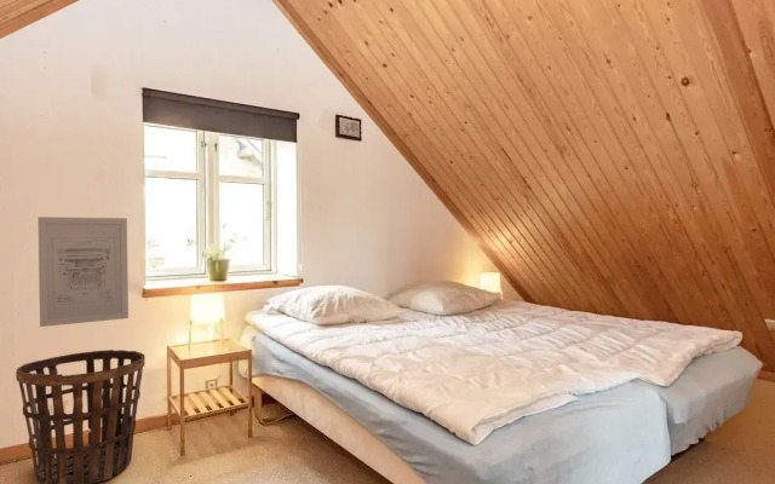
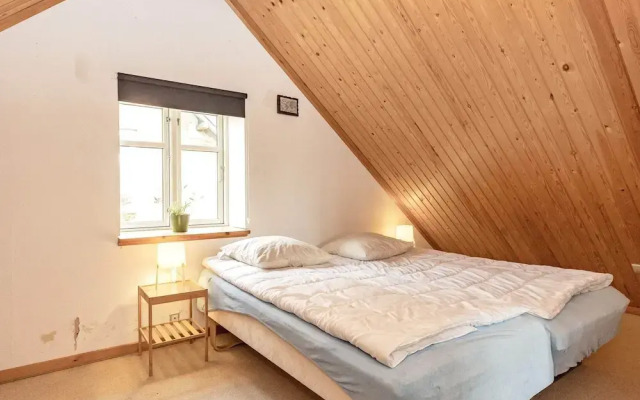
- basket (85, 414)
- wall art (85, 270)
